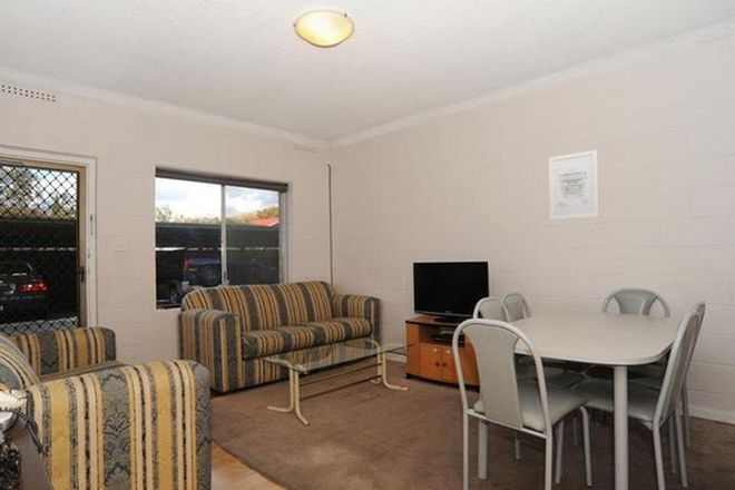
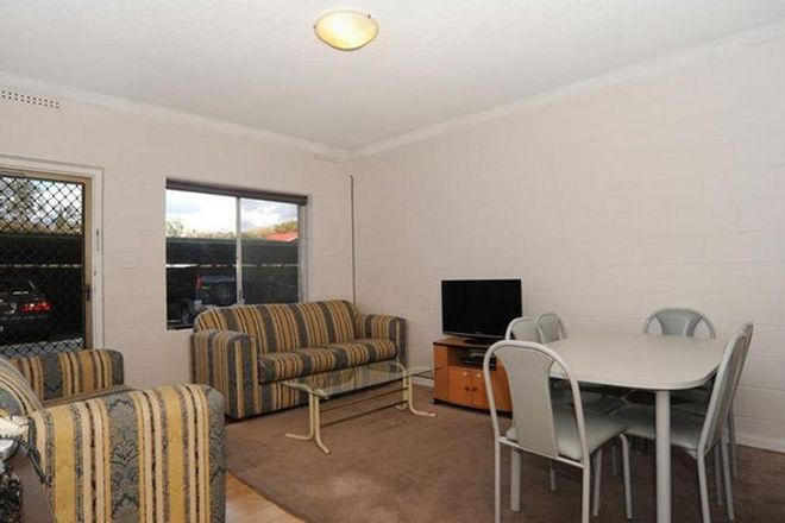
- wall art (572, 186)
